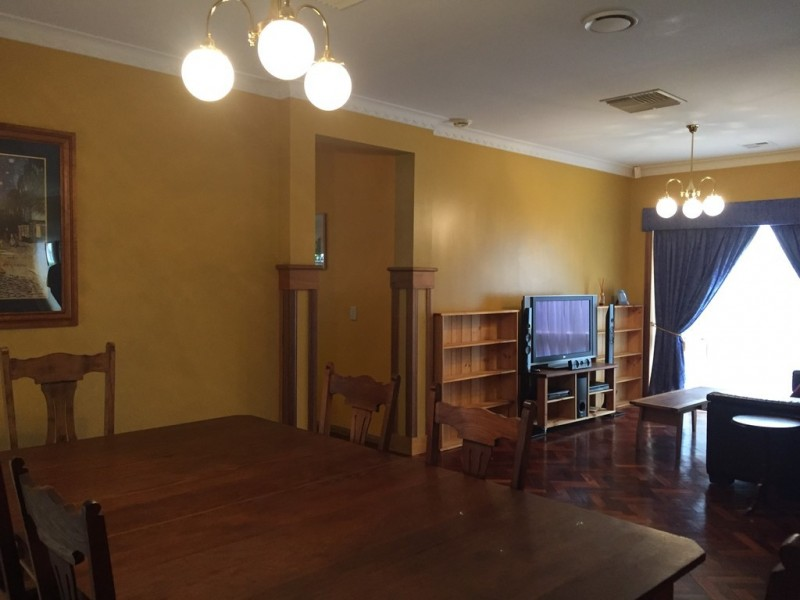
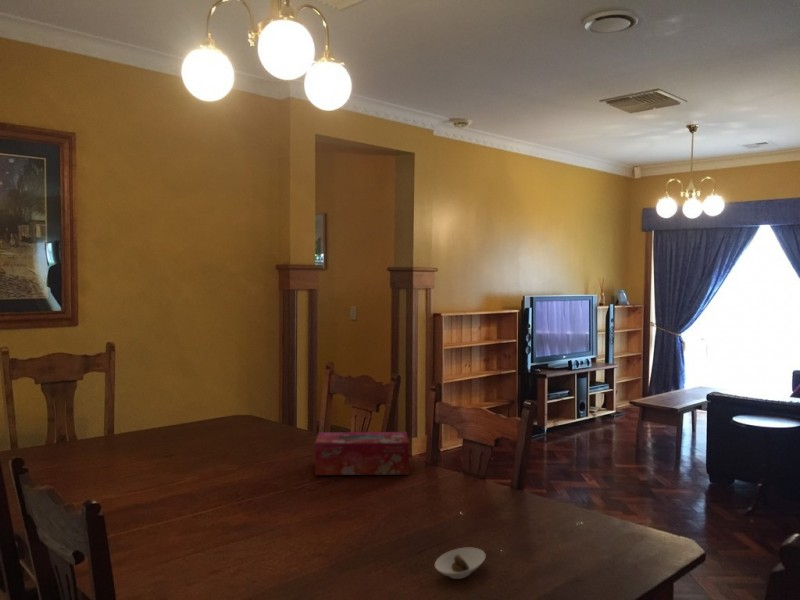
+ tissue box (362, 452)
+ saucer (460, 564)
